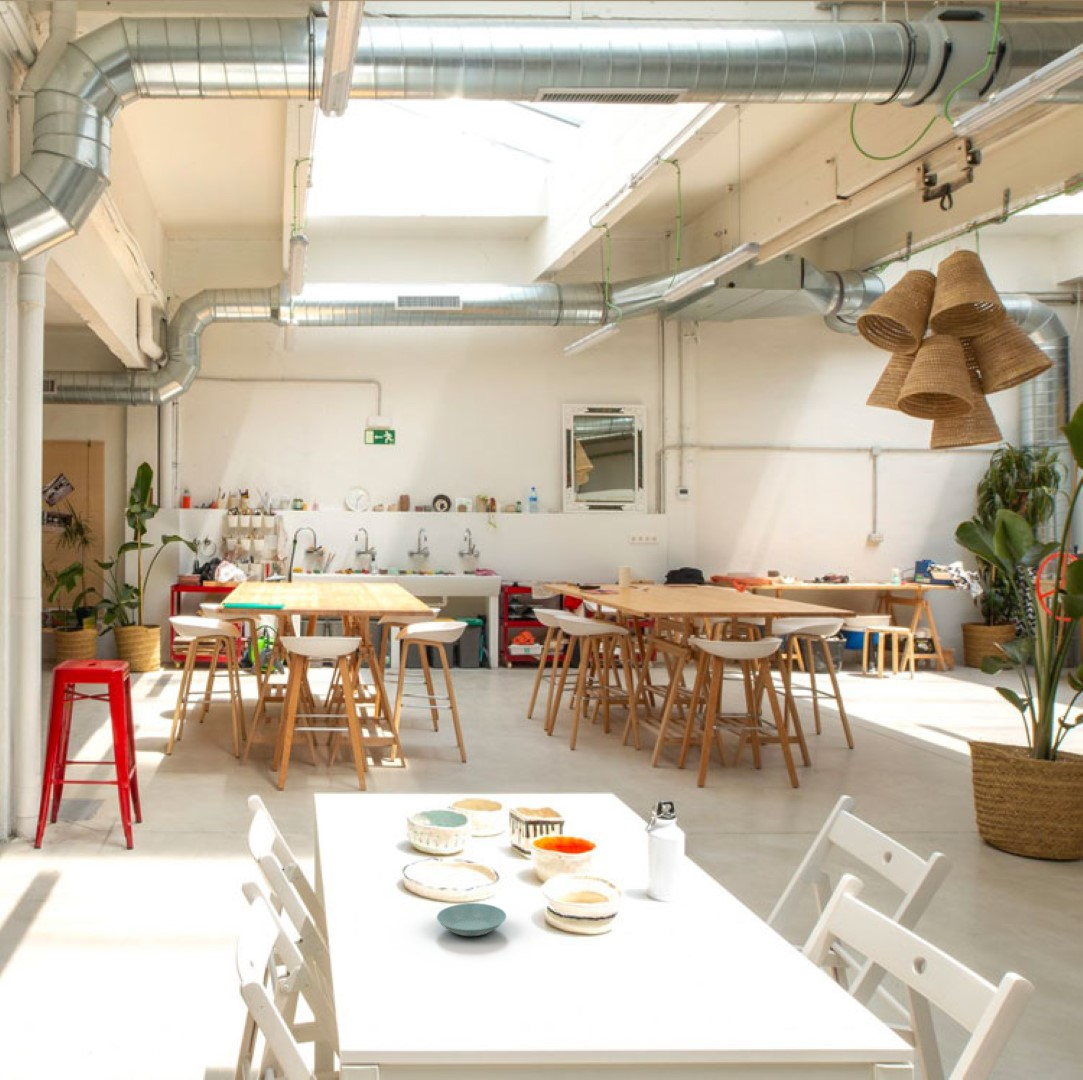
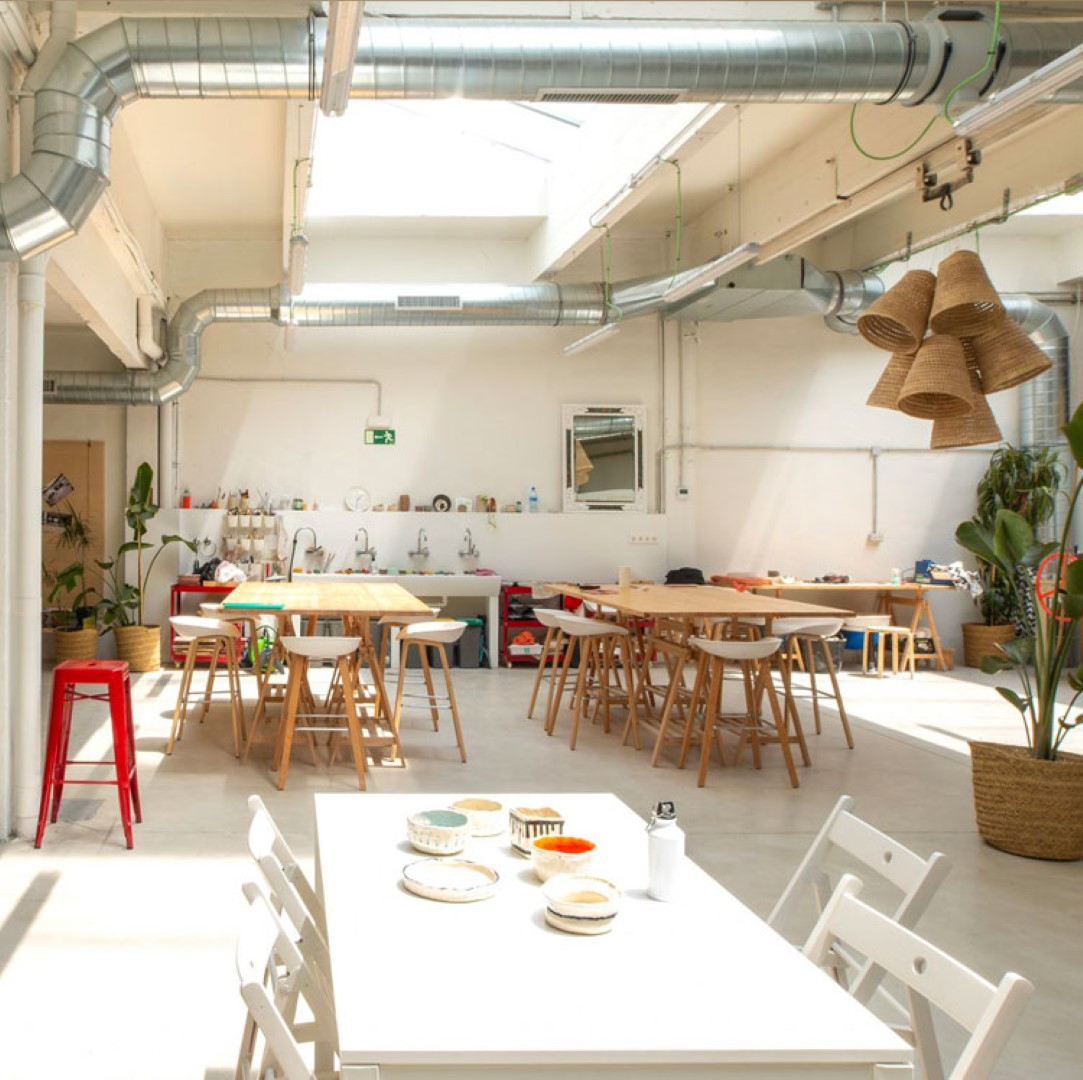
- saucer (471, 922)
